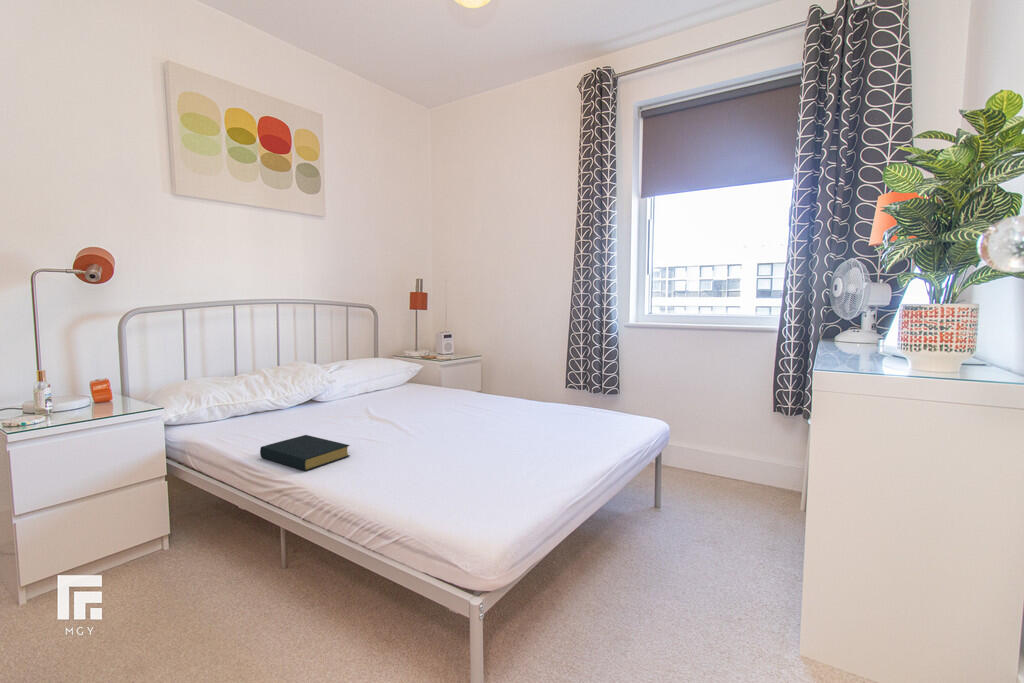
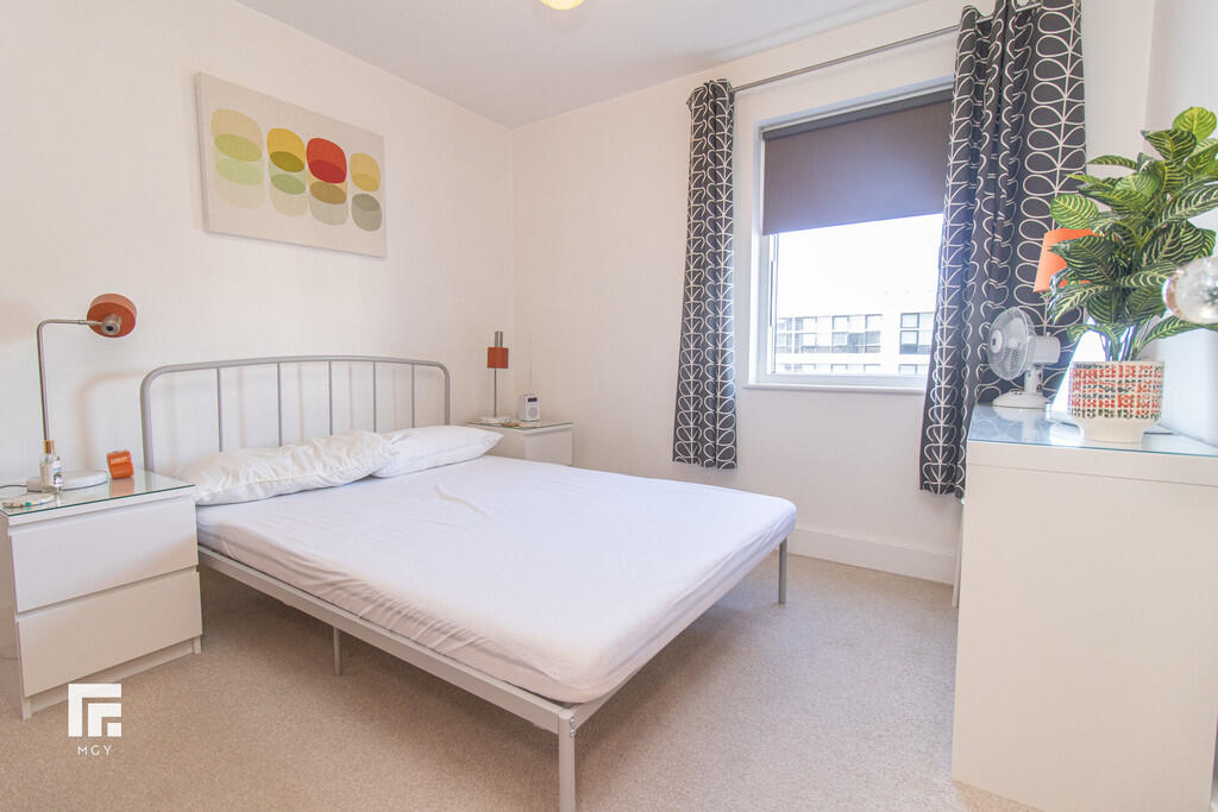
- hardback book (305, 451)
